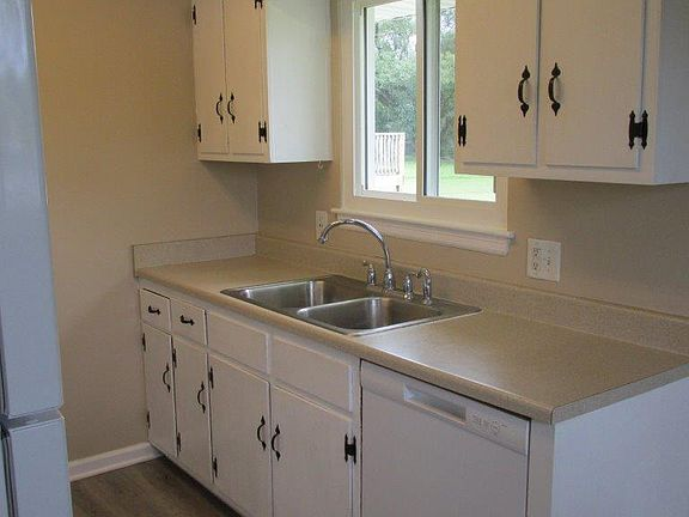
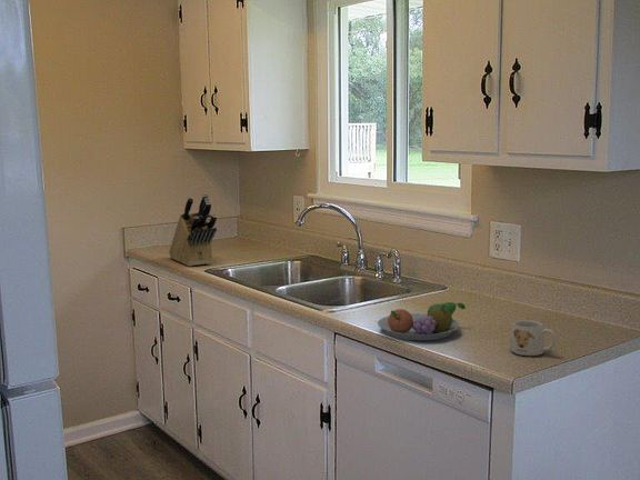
+ mug (532, 338)
+ knife block (192, 227)
+ fruit bowl (421, 316)
